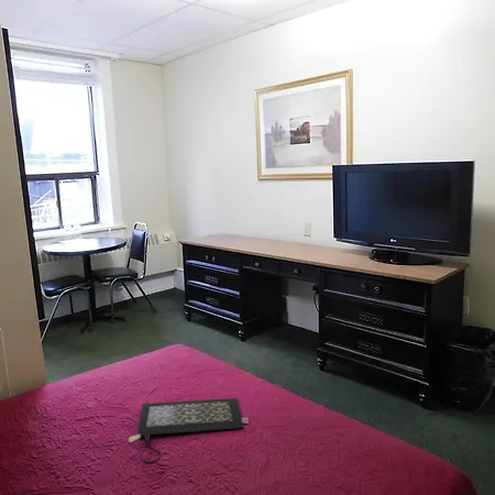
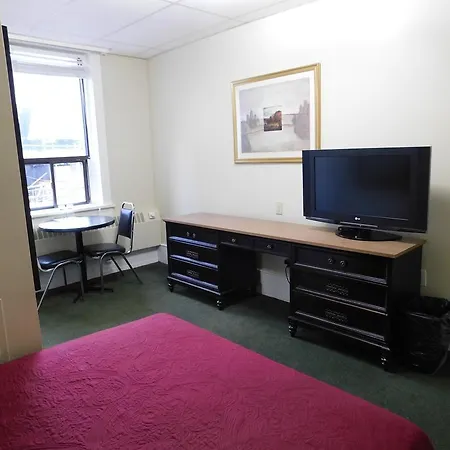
- clutch bag (185, 416)
